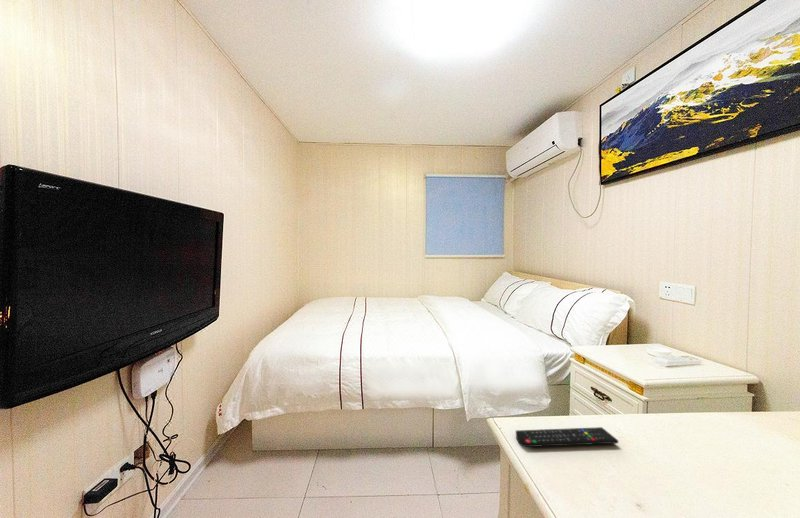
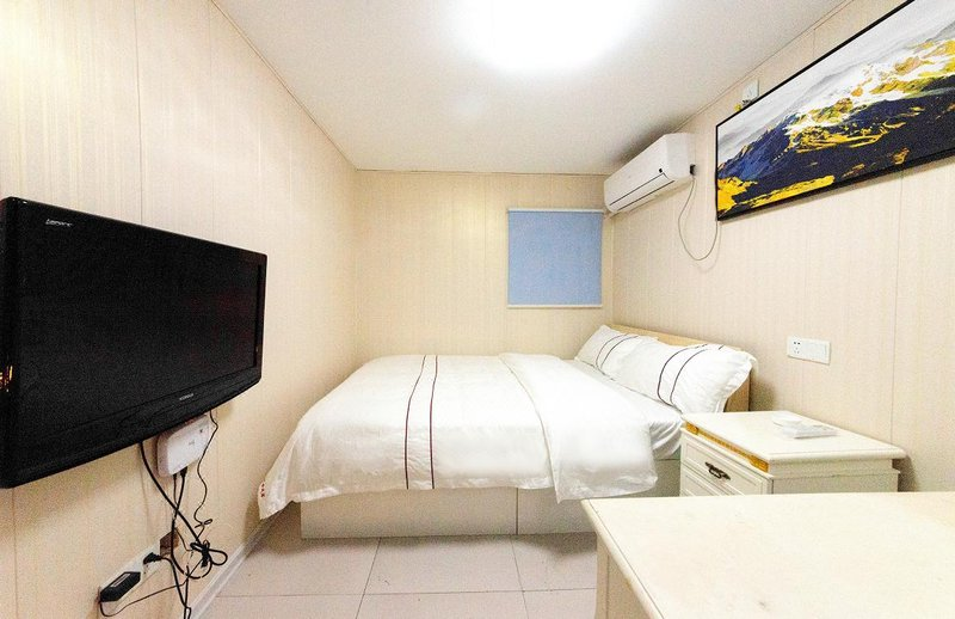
- remote control (564, 438)
